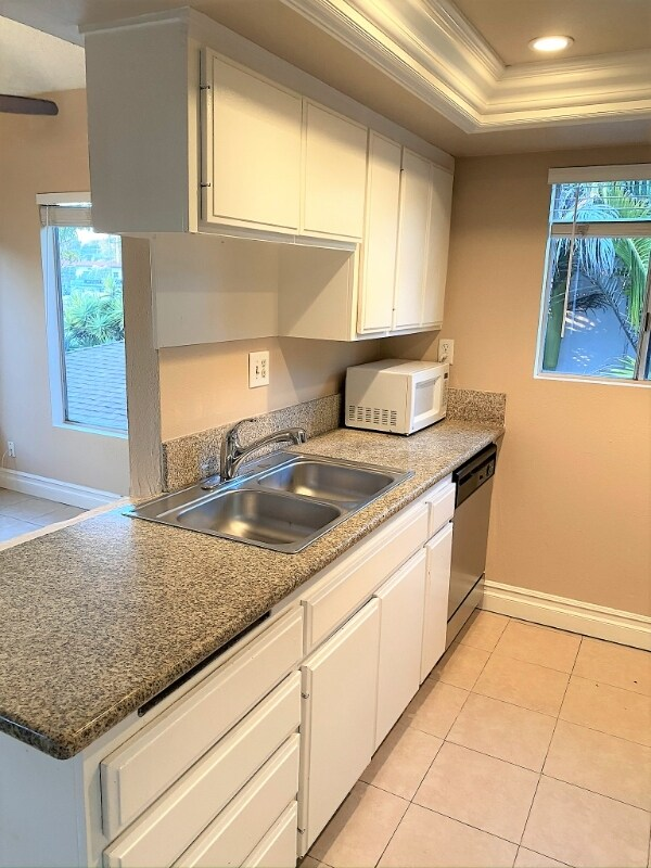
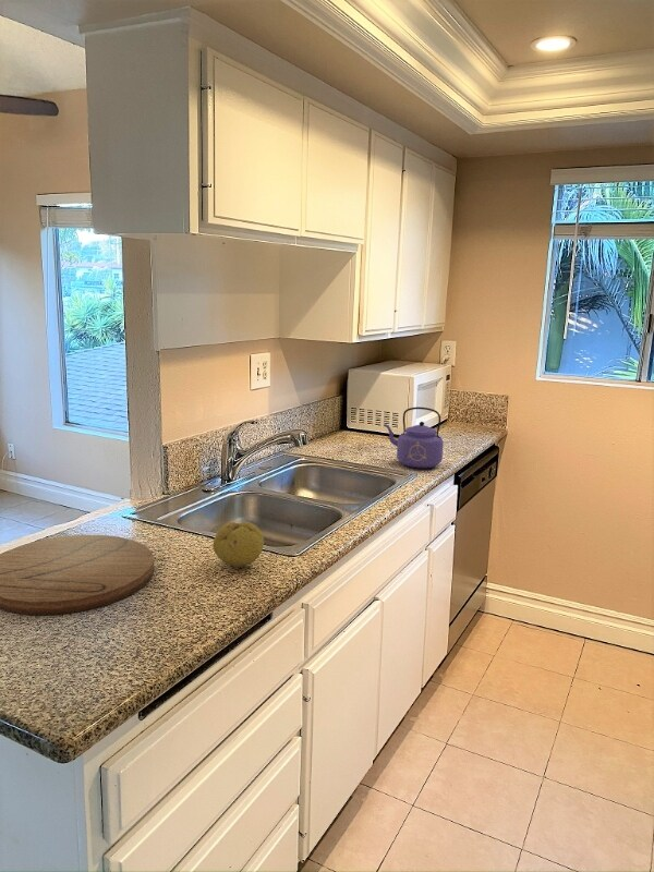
+ cutting board (70, 570)
+ kettle (413, 435)
+ fruit (239, 544)
